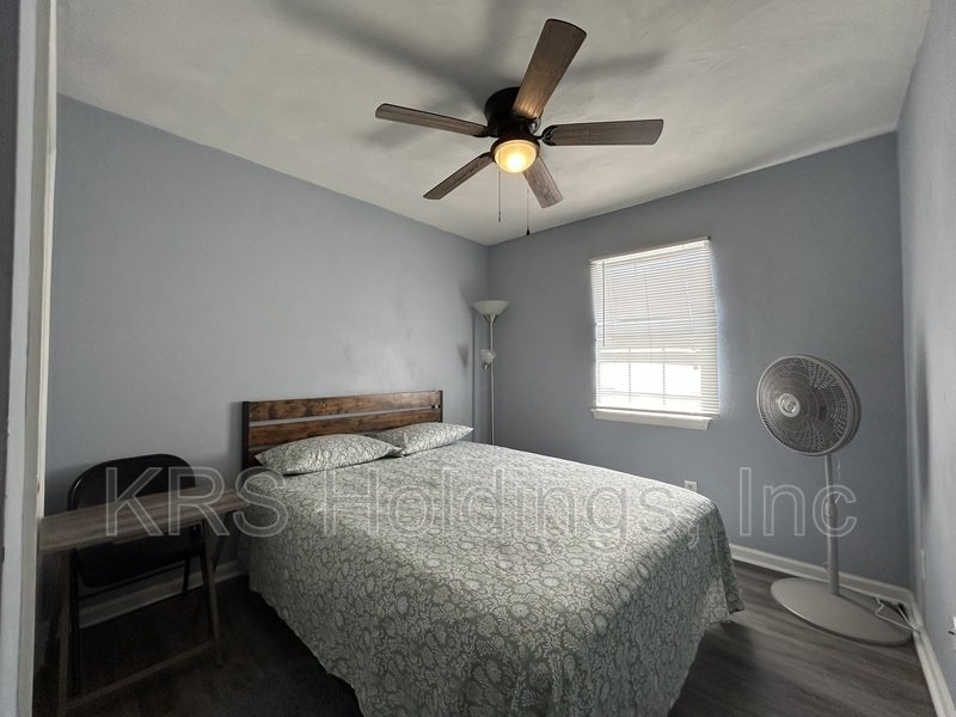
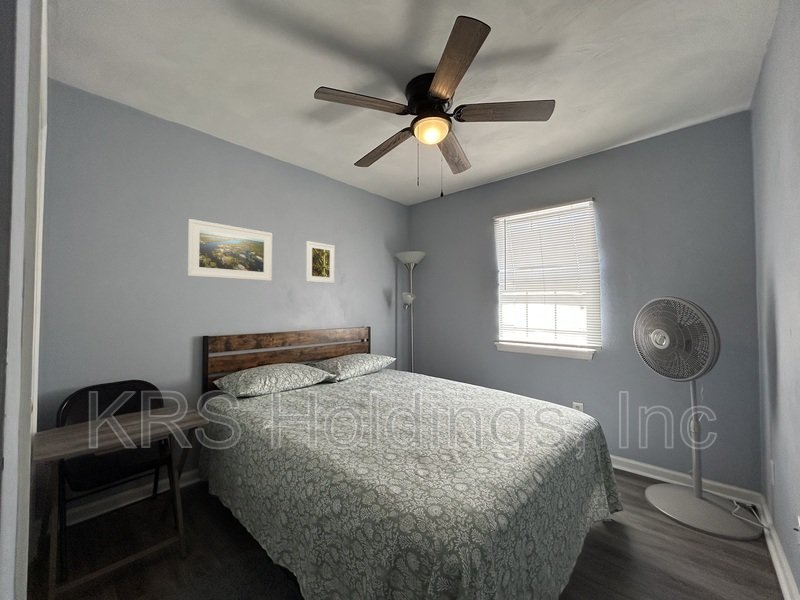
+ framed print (320, 262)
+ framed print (233, 252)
